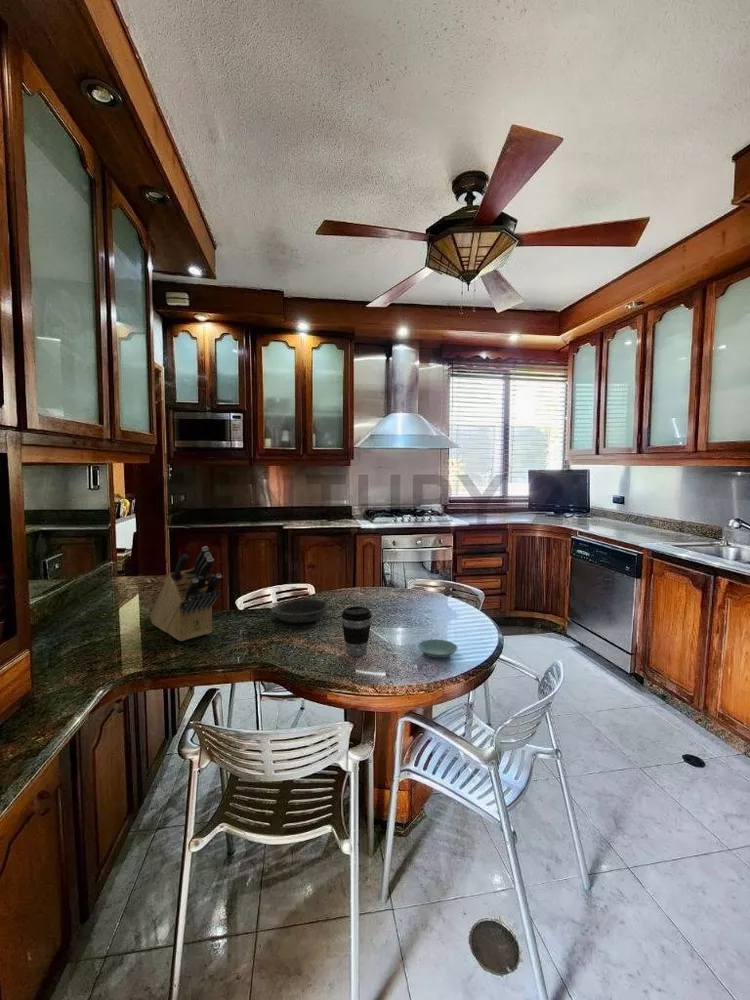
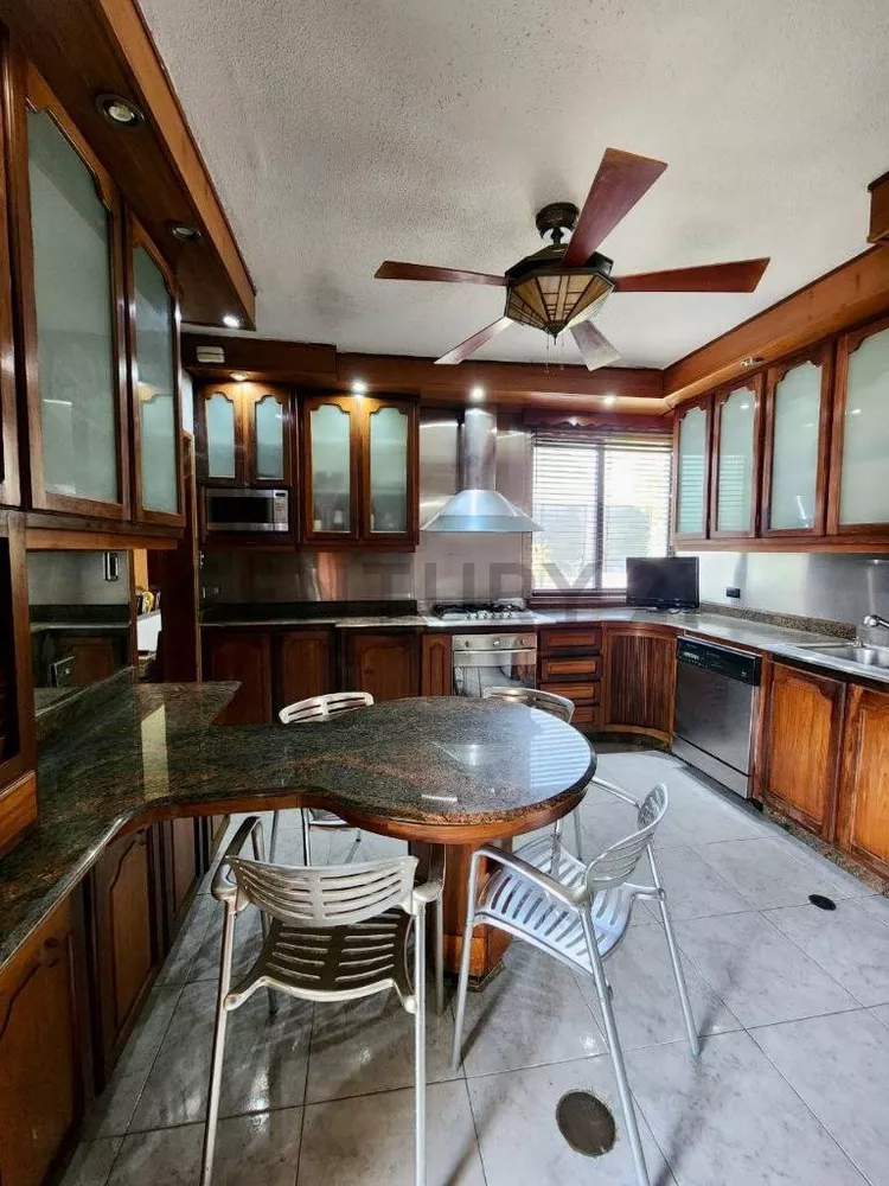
- saucer (437, 650)
- bowl (299, 611)
- knife block (184, 588)
- coffee cup (356, 631)
